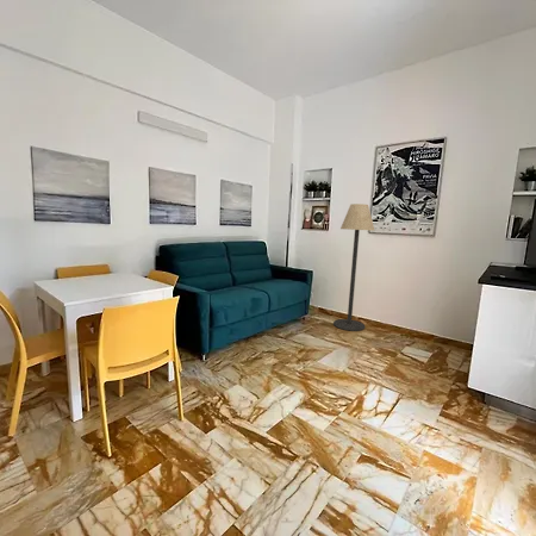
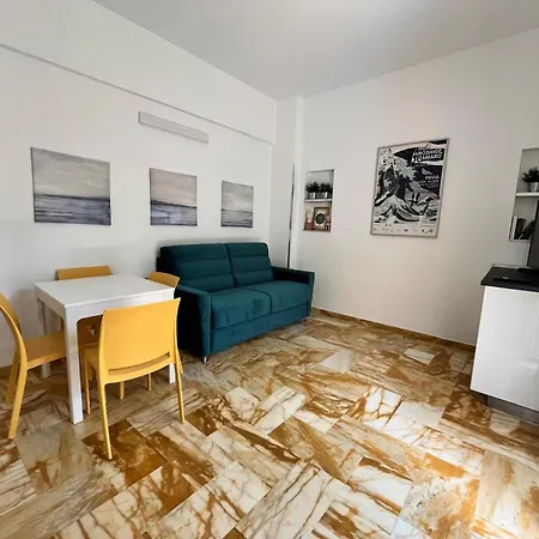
- floor lamp (354, 267)
